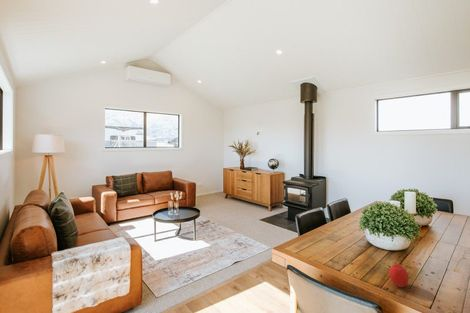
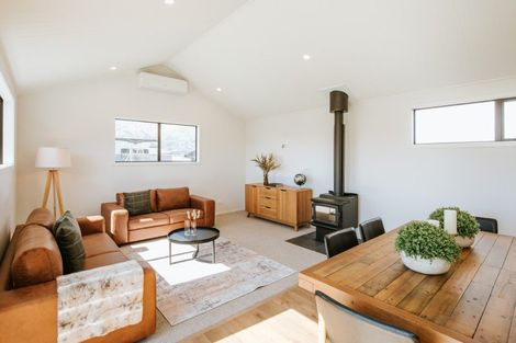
- fruit (398, 274)
